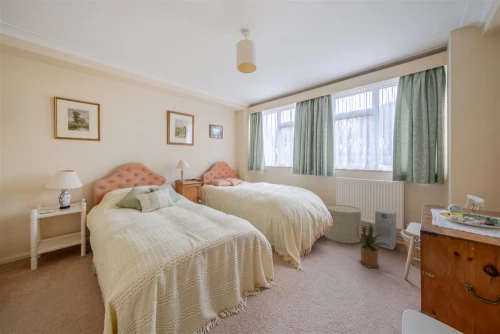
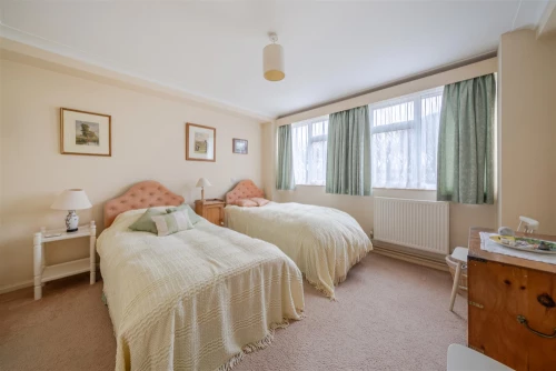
- air purifier (385, 227)
- side table (341, 222)
- house plant (372, 243)
